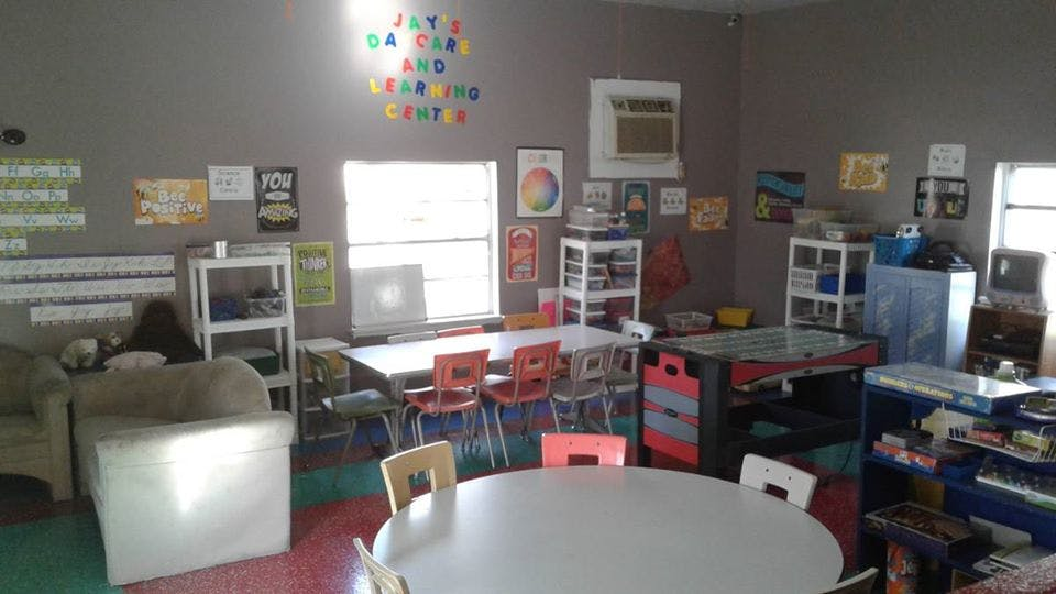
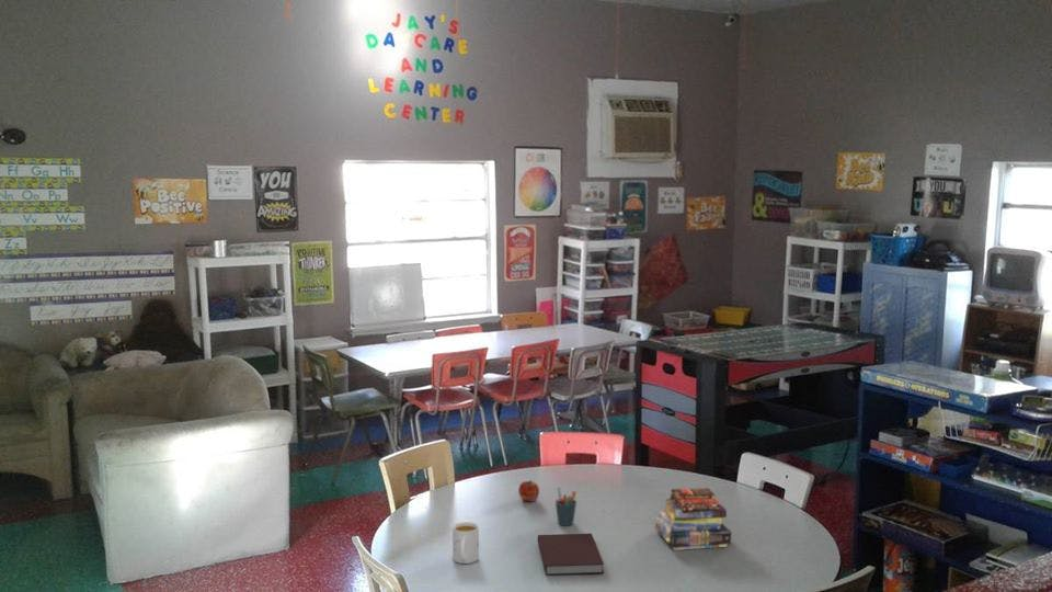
+ mug (465, 544)
+ notebook (569, 553)
+ apple (528, 490)
+ pen holder (565, 505)
+ book (693, 515)
